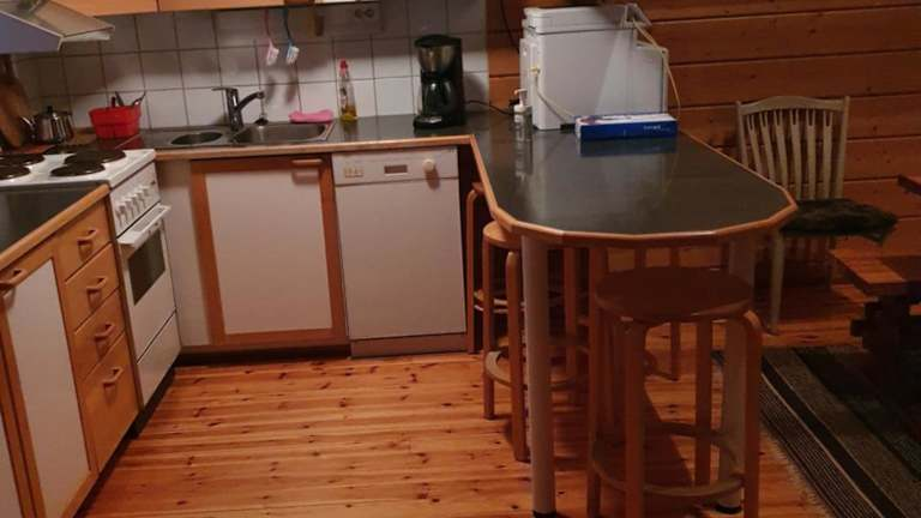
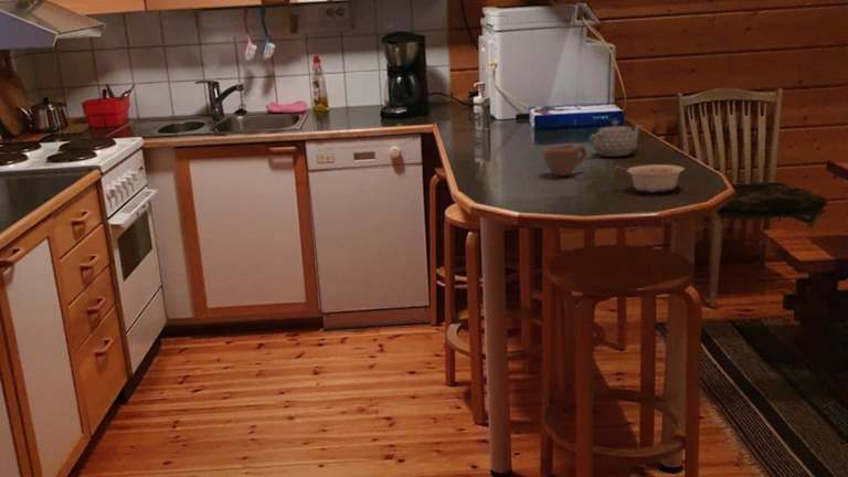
+ cup (565, 159)
+ teapot (616, 137)
+ legume (653, 177)
